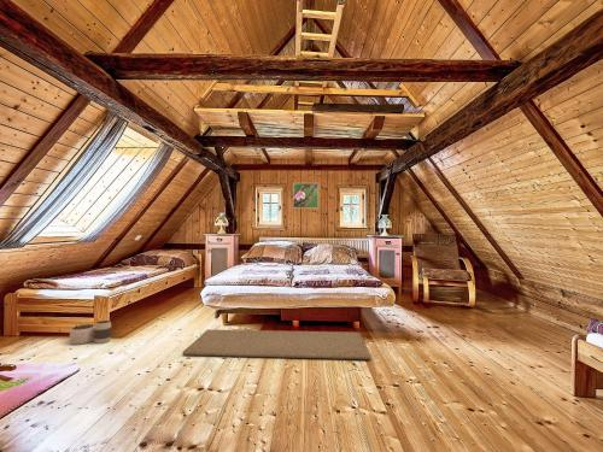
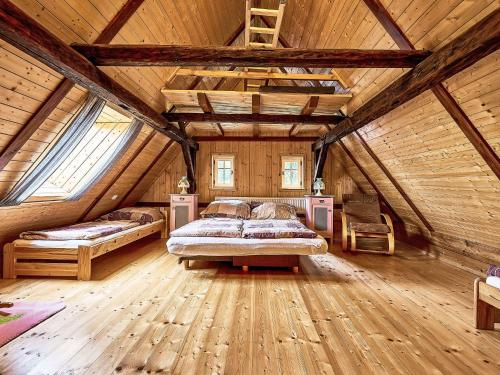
- rug (279, 342)
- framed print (305, 195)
- waste basket (90, 330)
